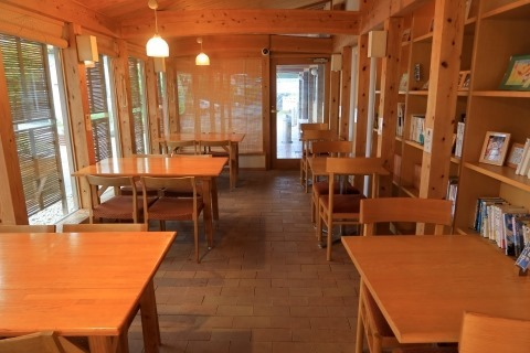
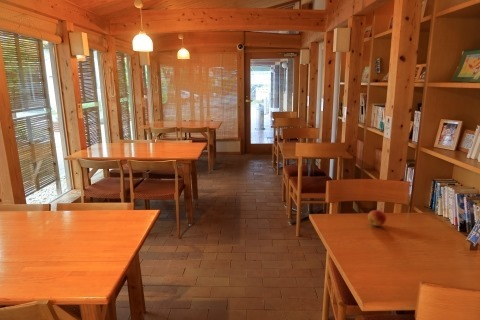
+ fruit (377, 217)
